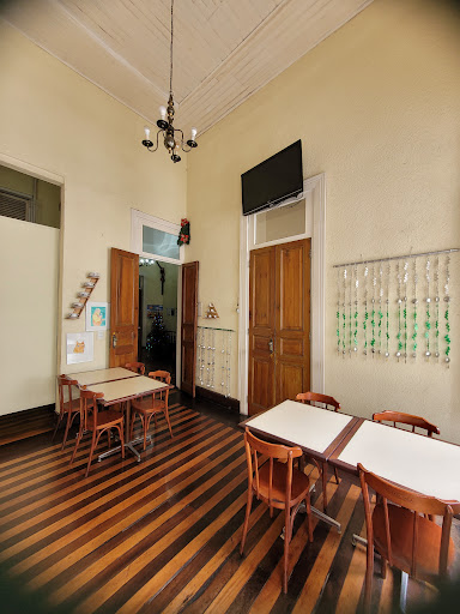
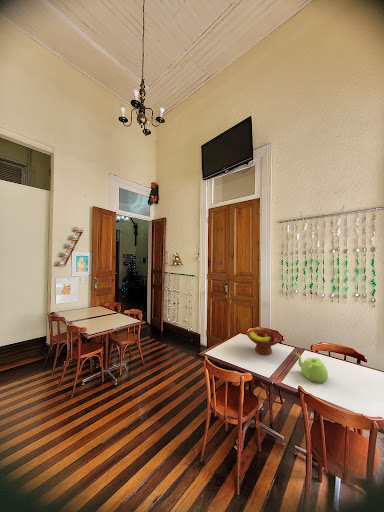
+ teapot (310, 366)
+ fruit bowl (263, 340)
